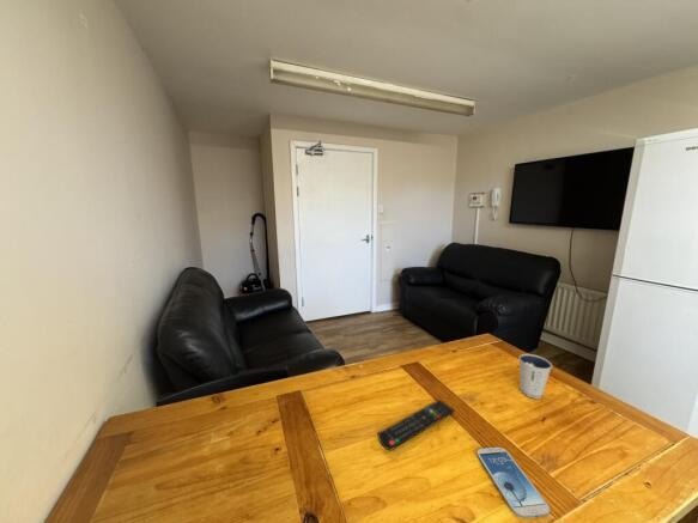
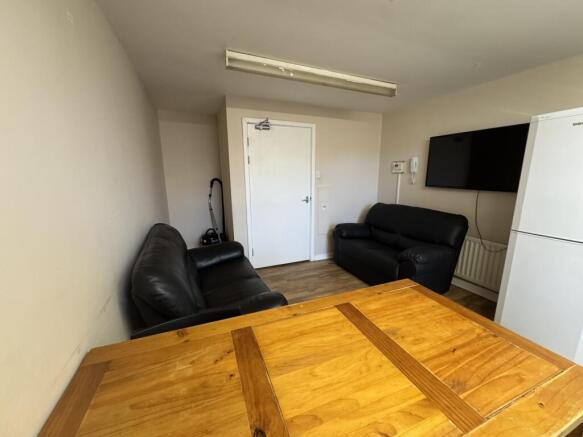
- remote control (417, 422)
- smartphone (509, 479)
- dixie cup (533, 376)
